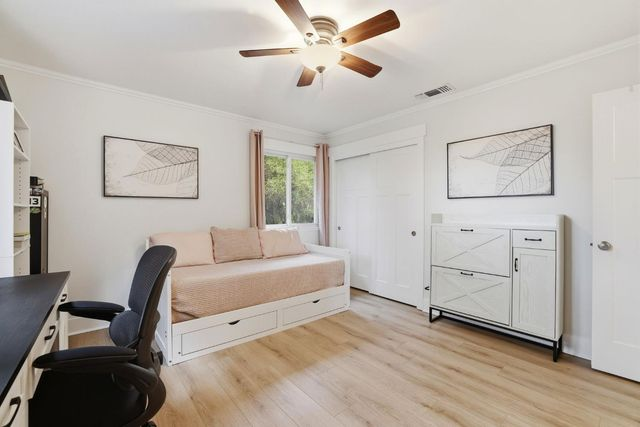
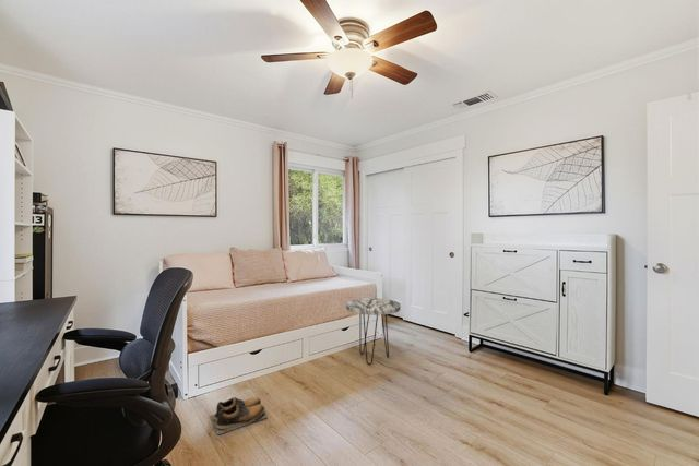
+ shoes (238, 408)
+ side table (375, 331)
